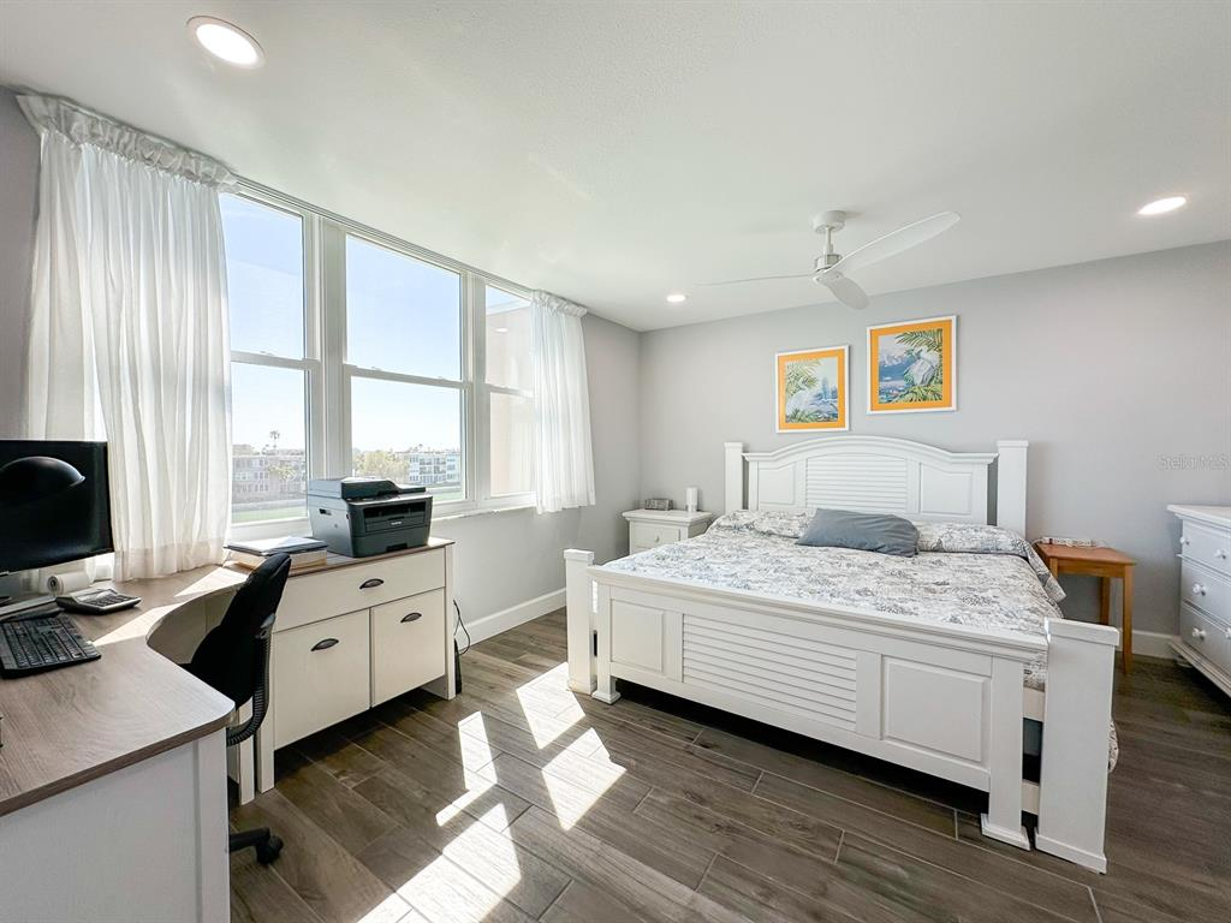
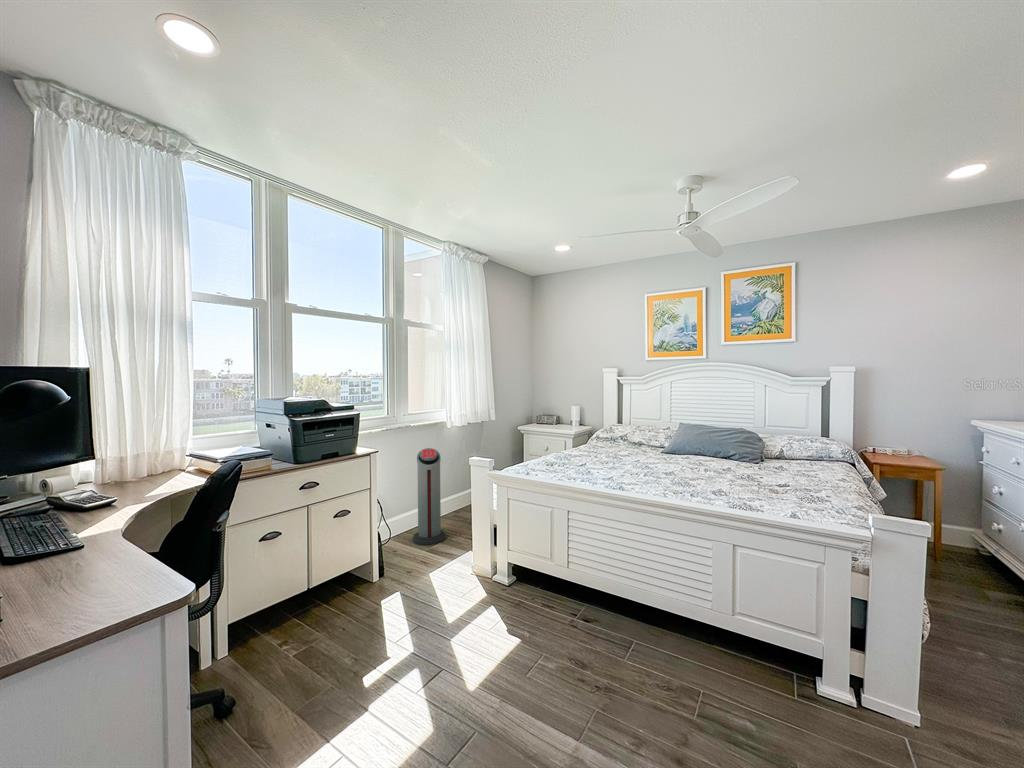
+ air purifier (429, 493)
